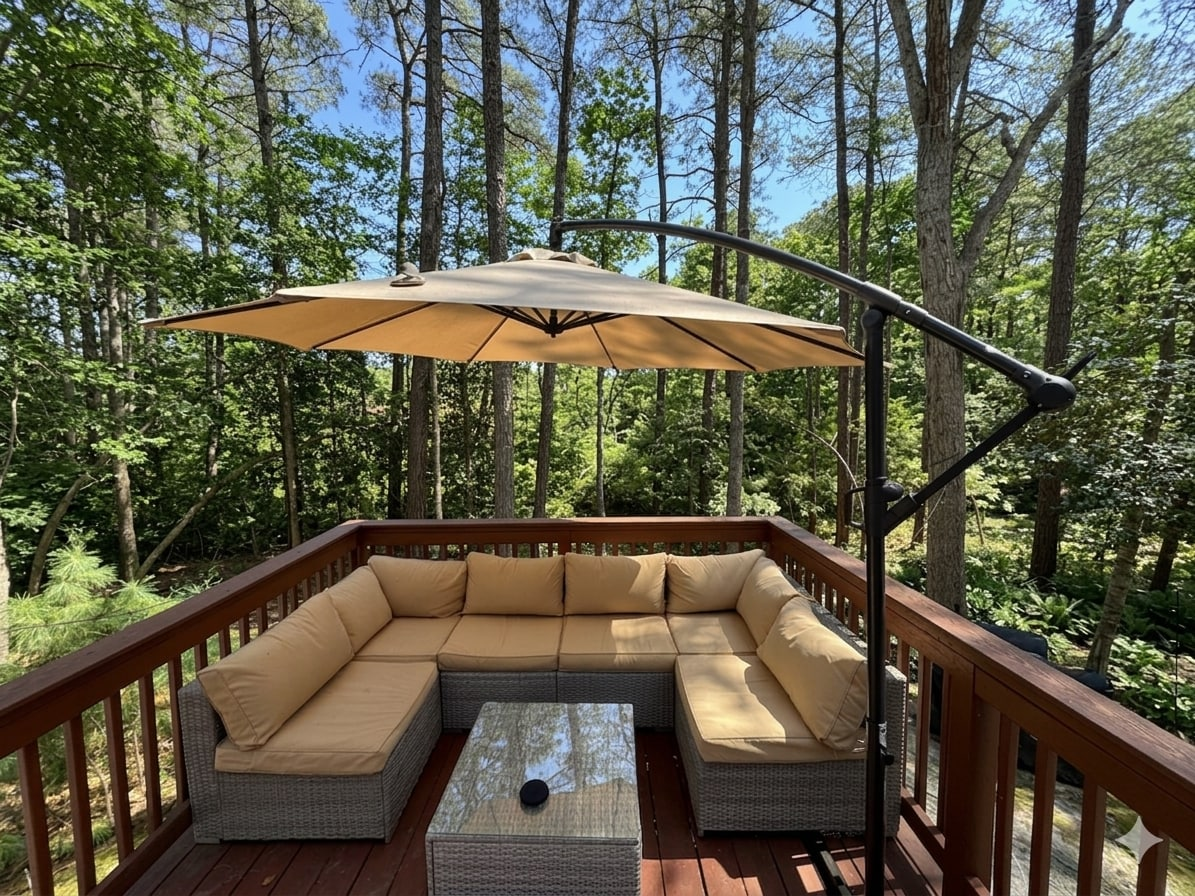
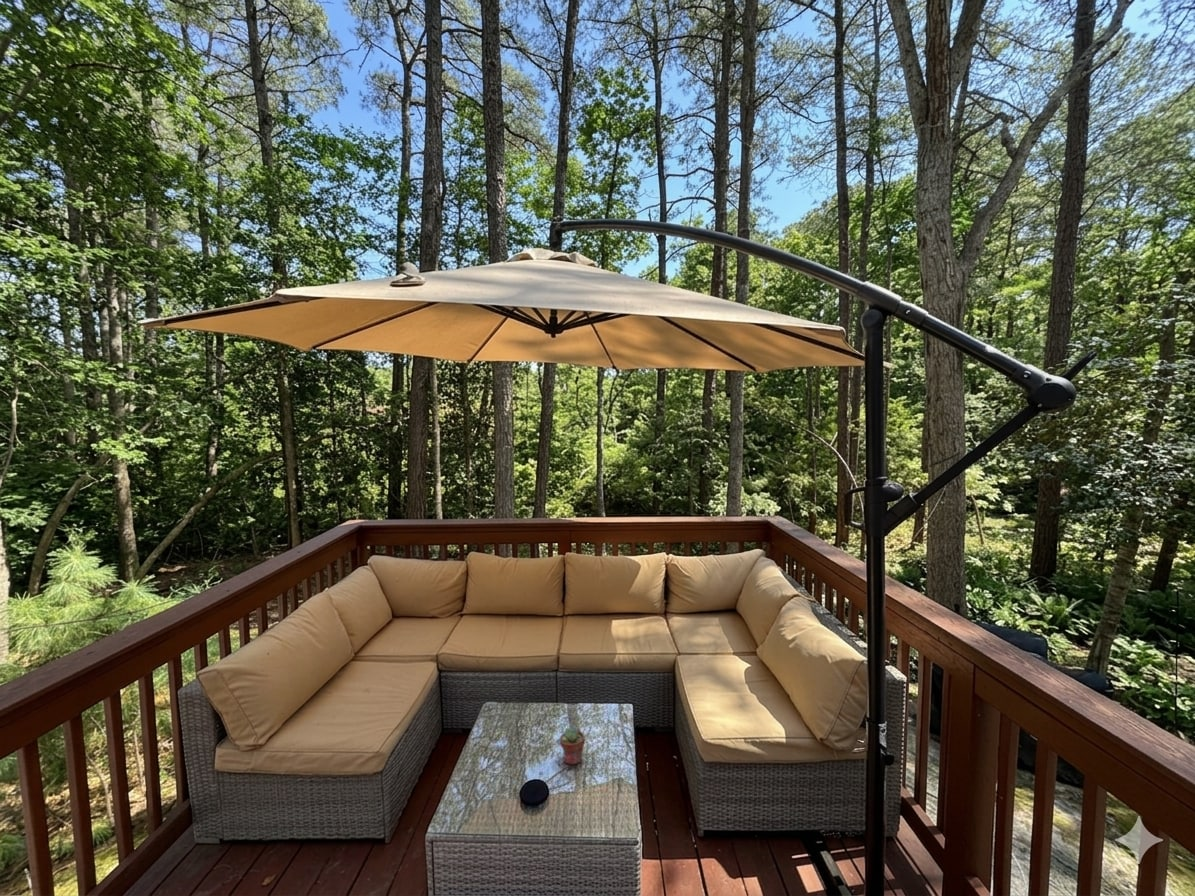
+ potted succulent (572, 743)
